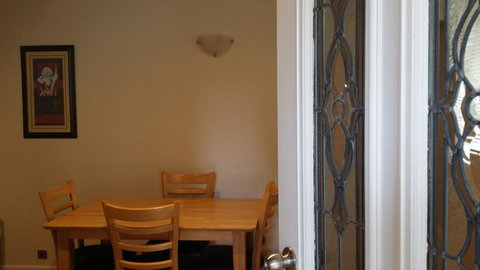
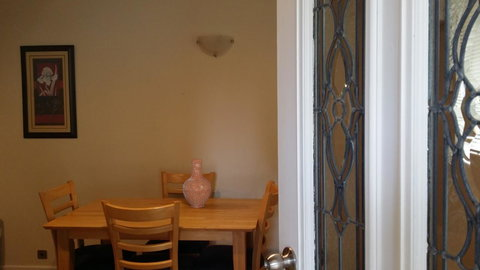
+ vase (197, 182)
